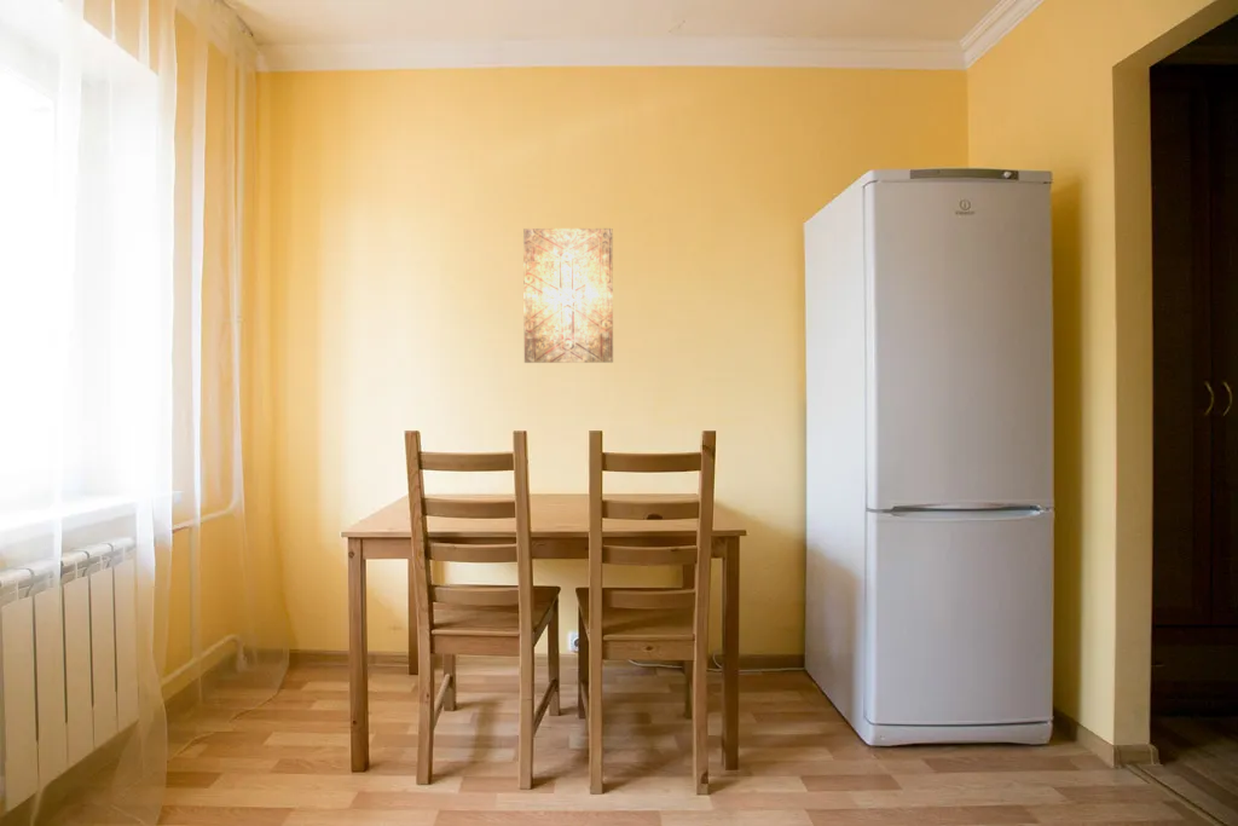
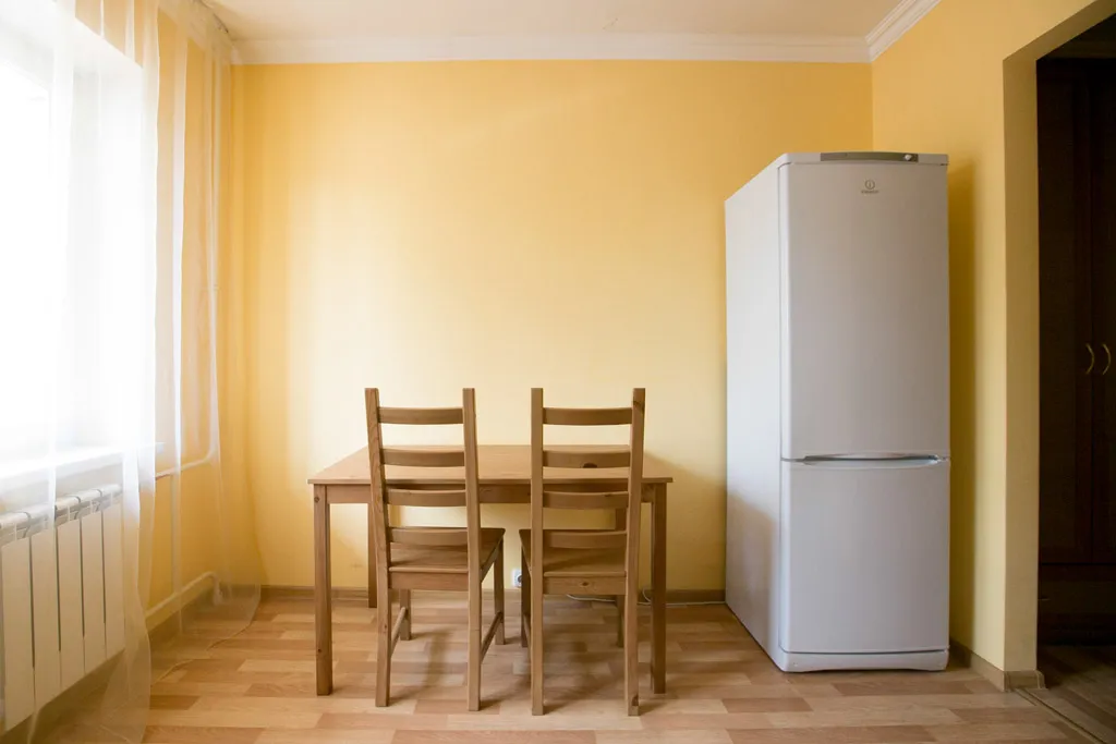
- wall art (568, 295)
